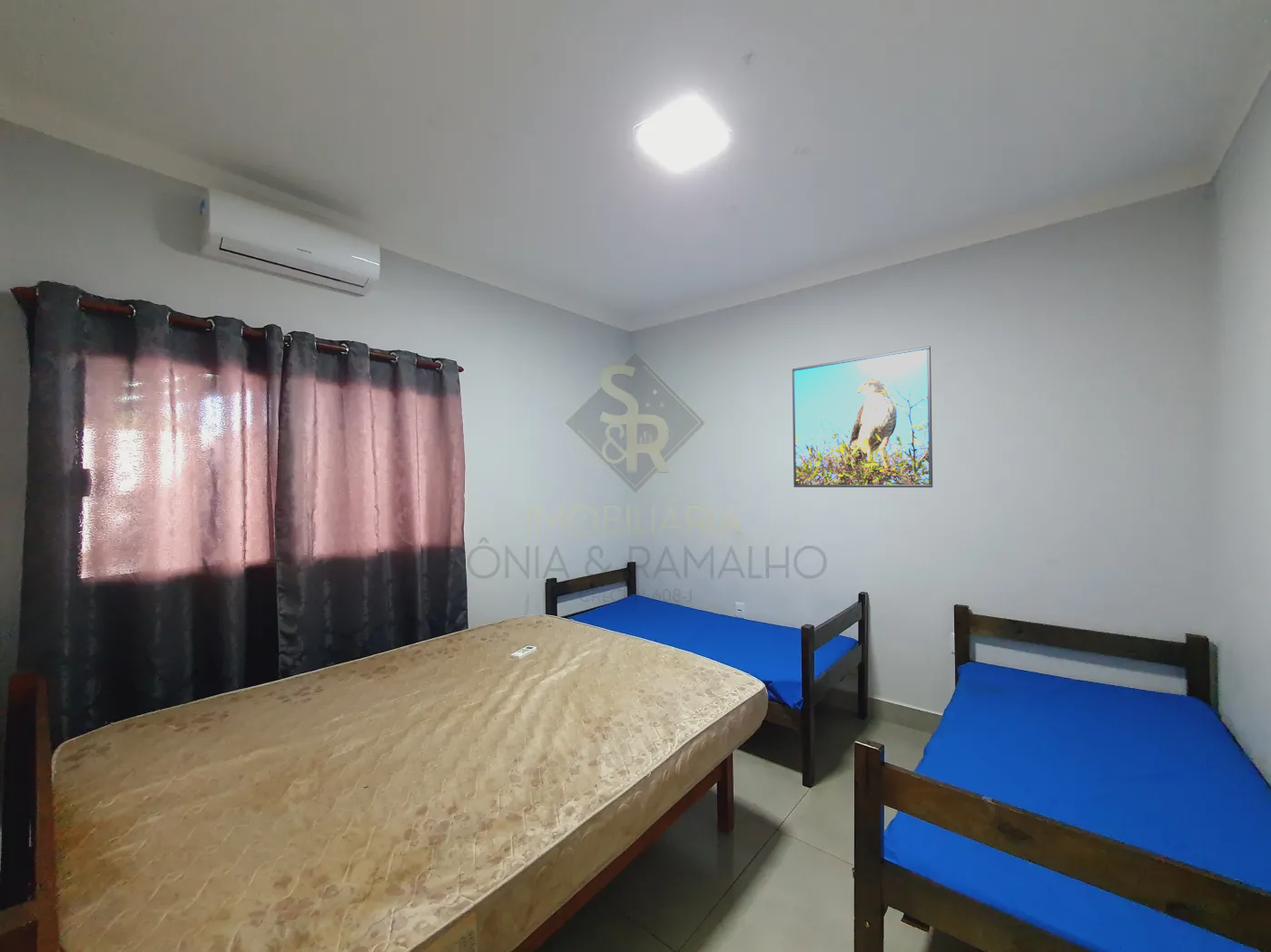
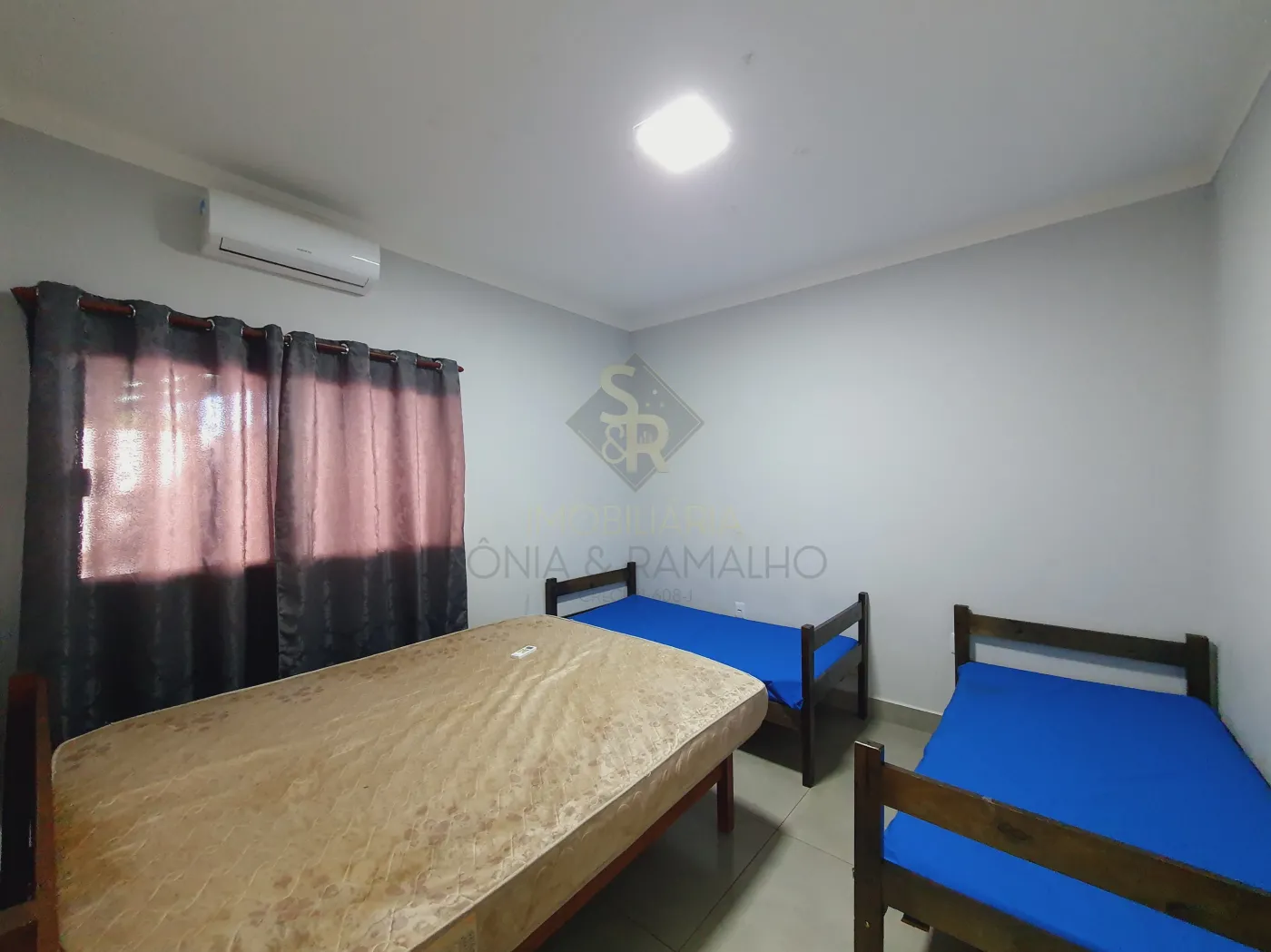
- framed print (856, 423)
